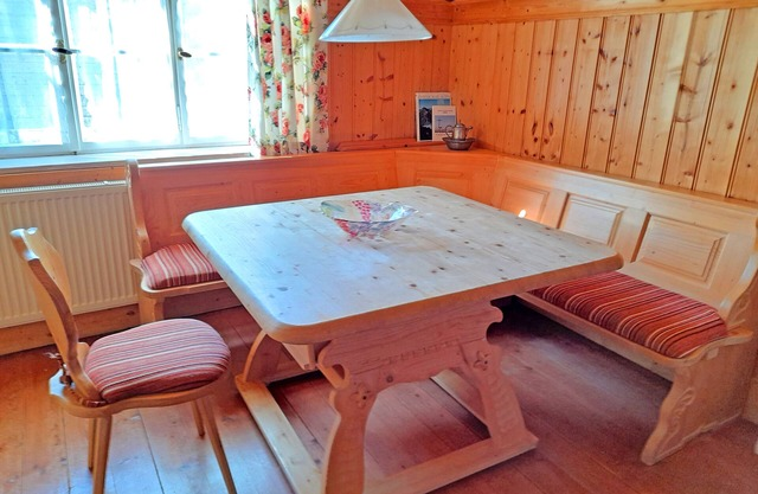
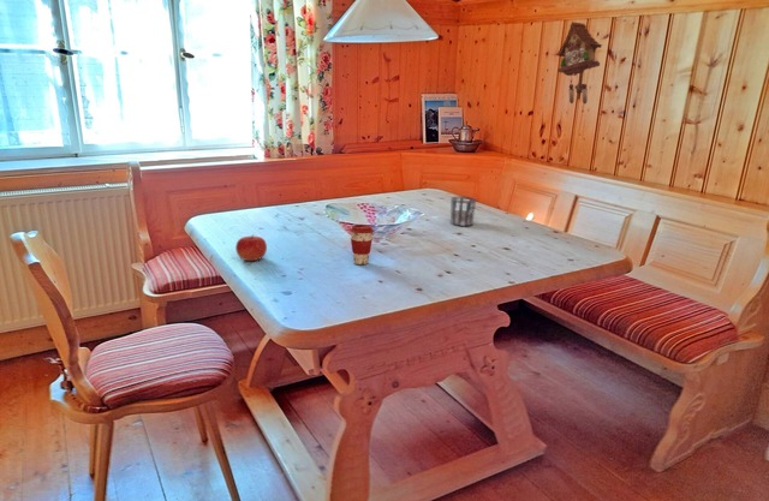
+ cuckoo clock (576, 62)
+ coffee cup (360, 244)
+ cup (463, 210)
+ fruit (251, 246)
